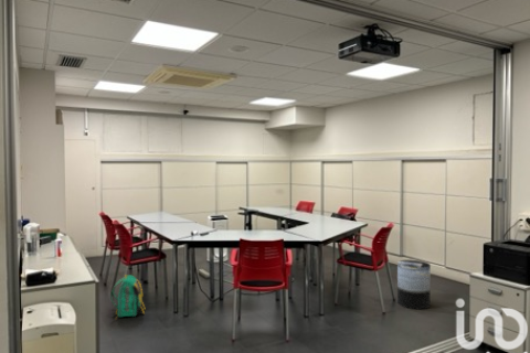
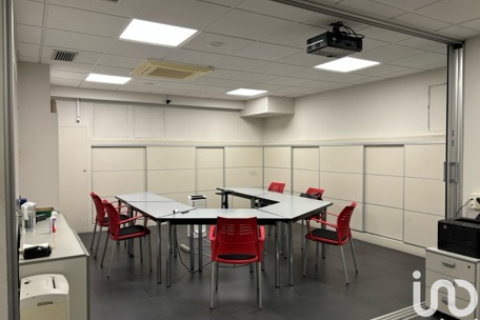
- trash can (413, 284)
- backpack (128, 293)
